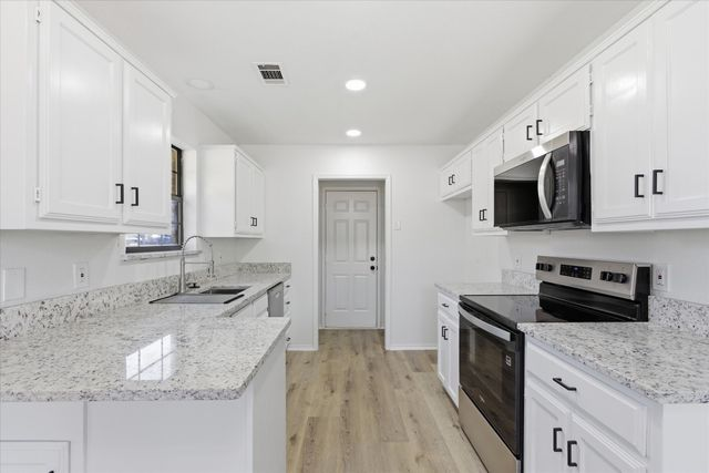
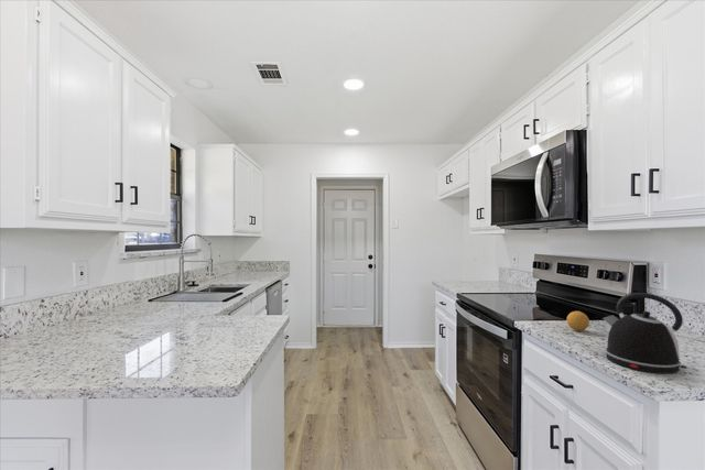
+ kettle (641, 327)
+ fruit (577, 320)
